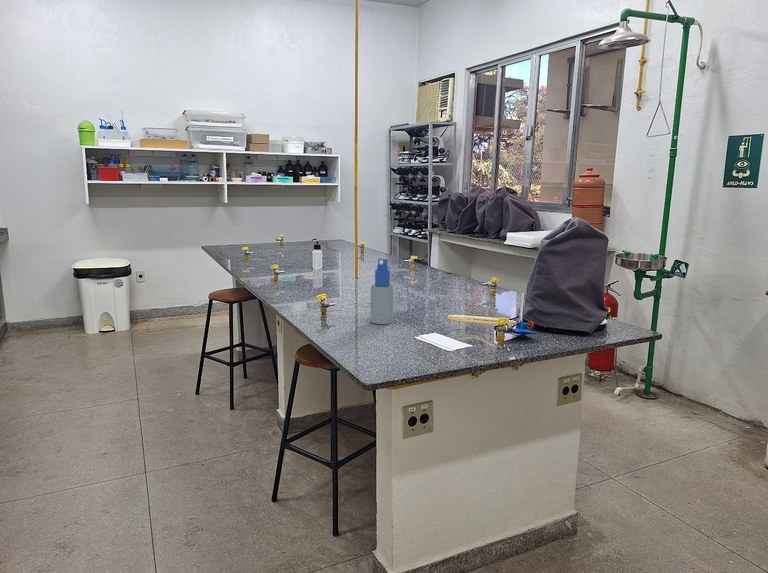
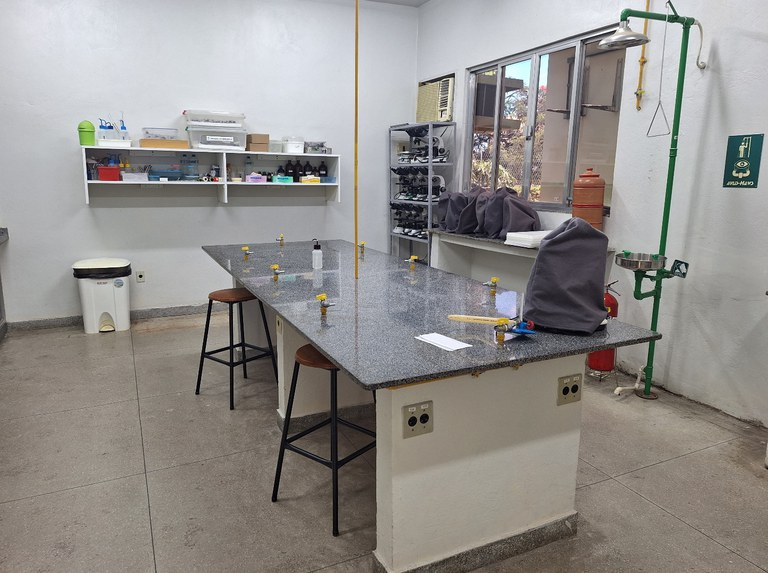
- spray bottle (382, 290)
